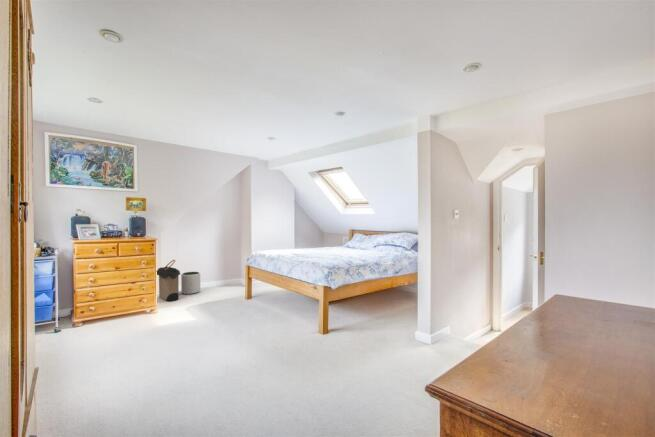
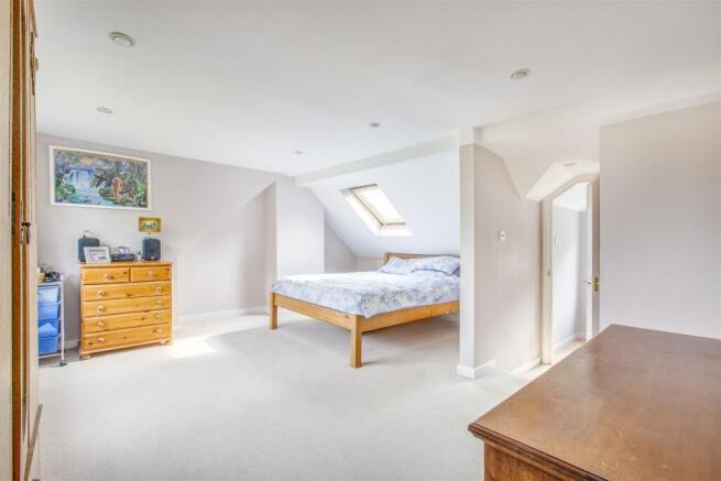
- plant pot (190, 282)
- laundry hamper (167, 279)
